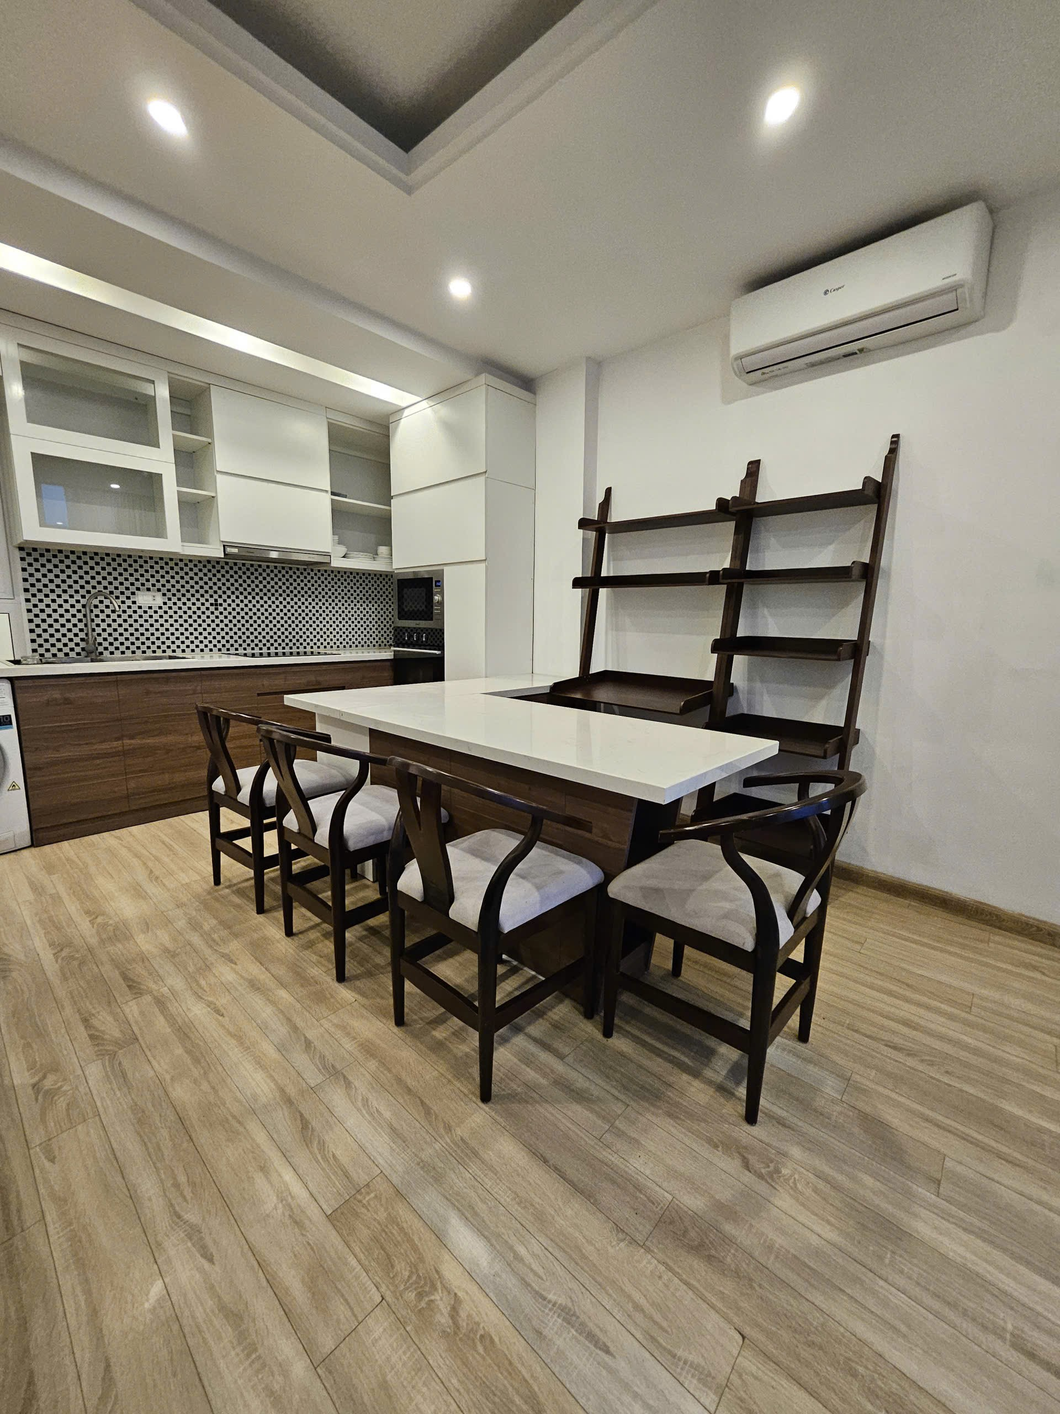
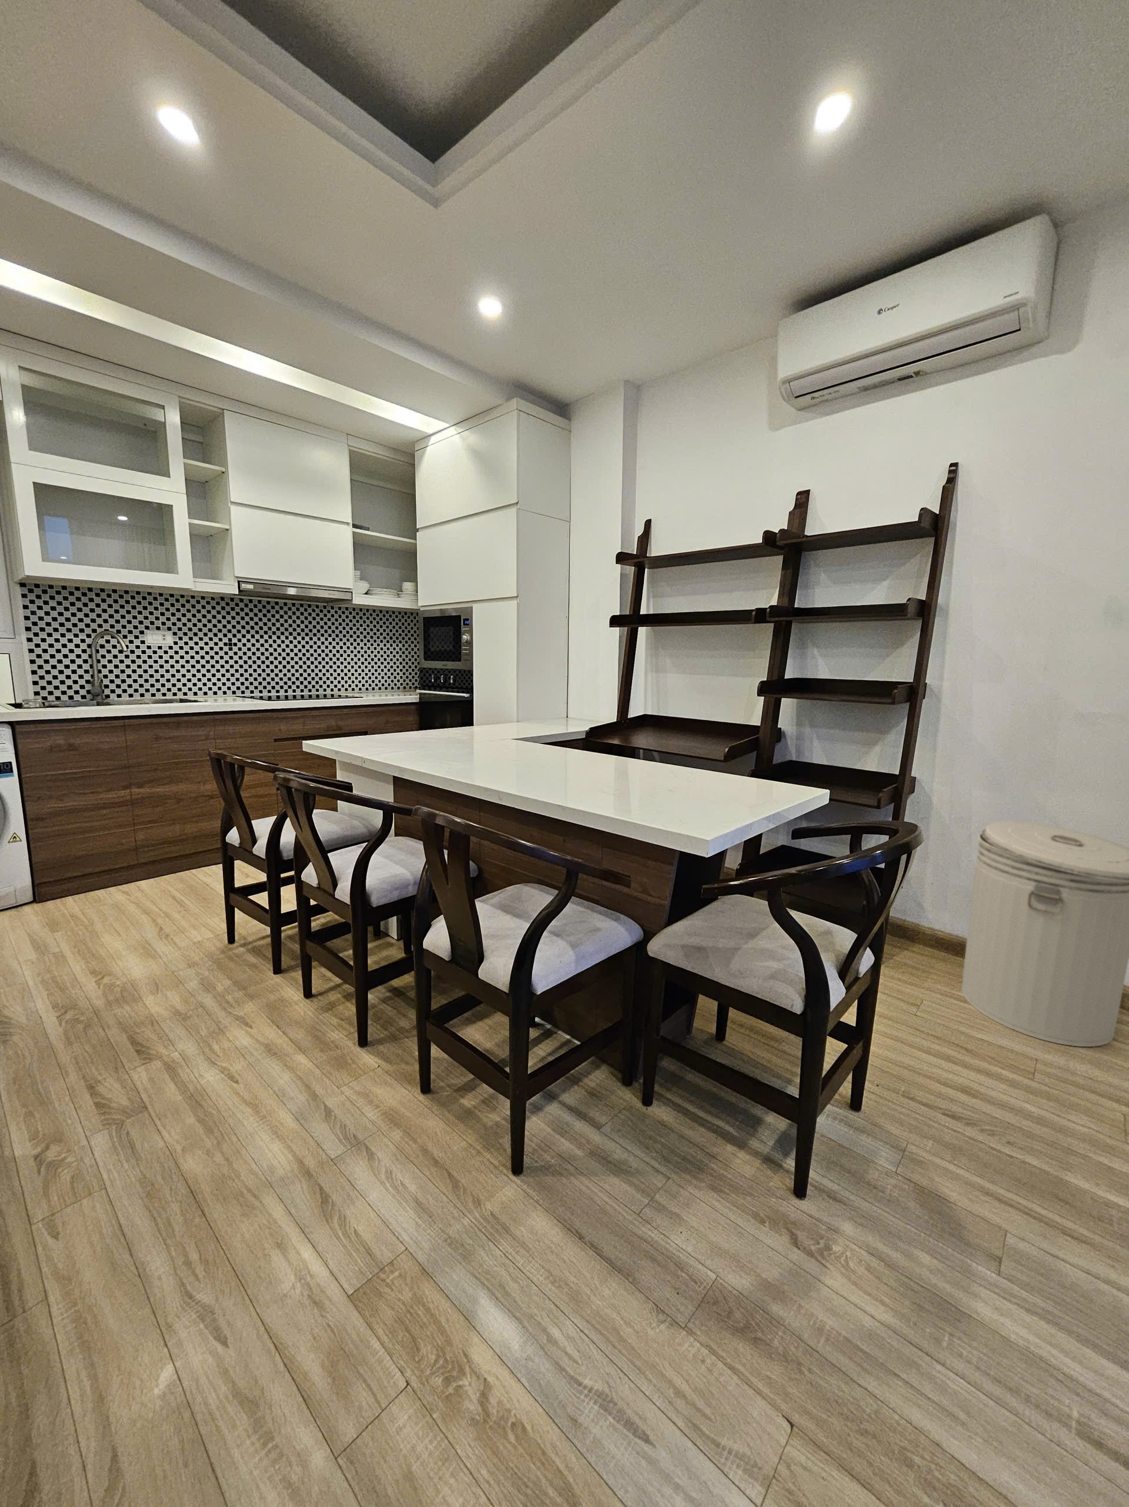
+ can (1051, 924)
